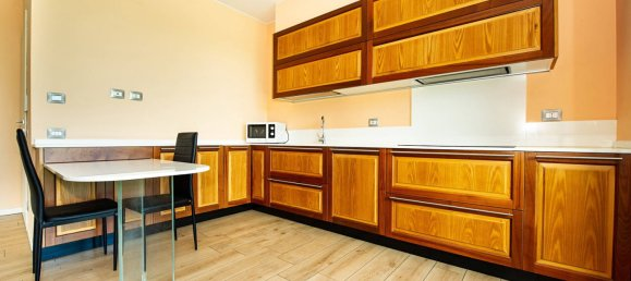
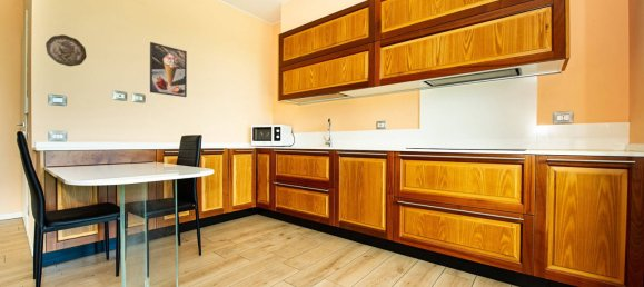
+ decorative plate (66, 50)
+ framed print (169, 70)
